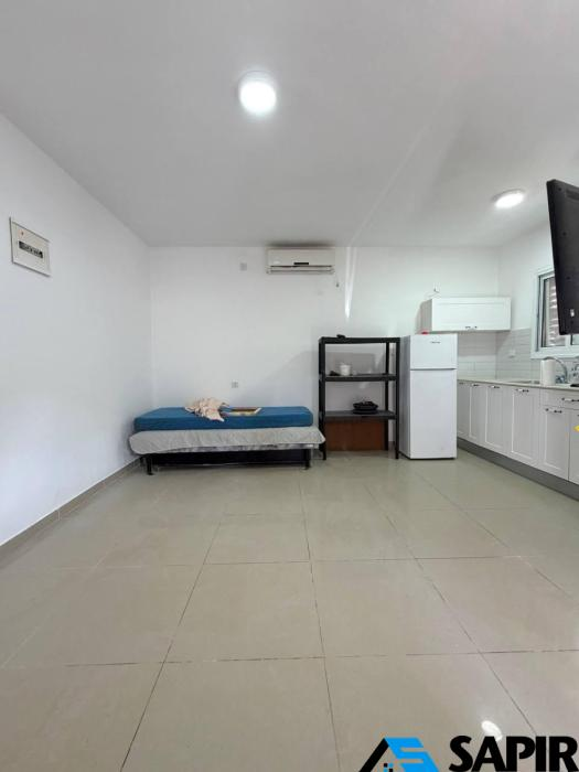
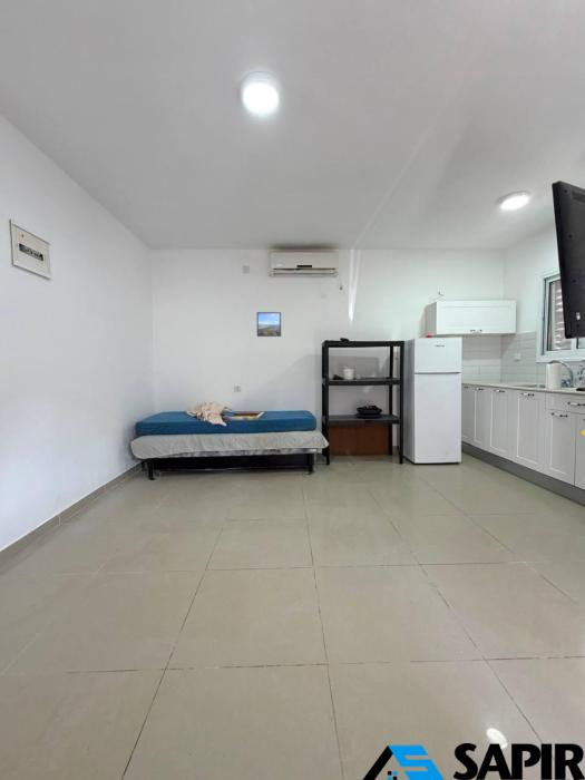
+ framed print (269, 324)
